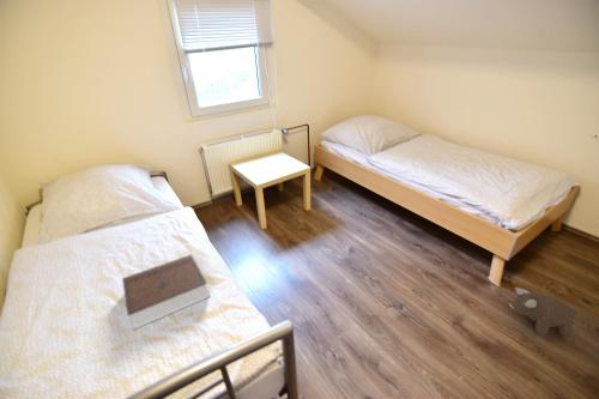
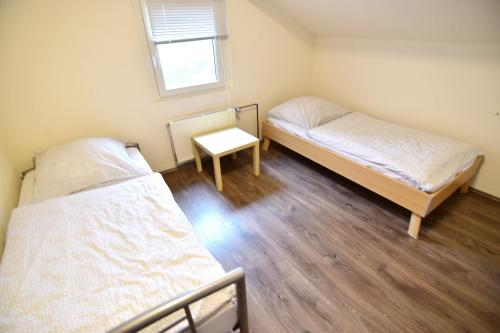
- plush toy (541, 310)
- book (165, 286)
